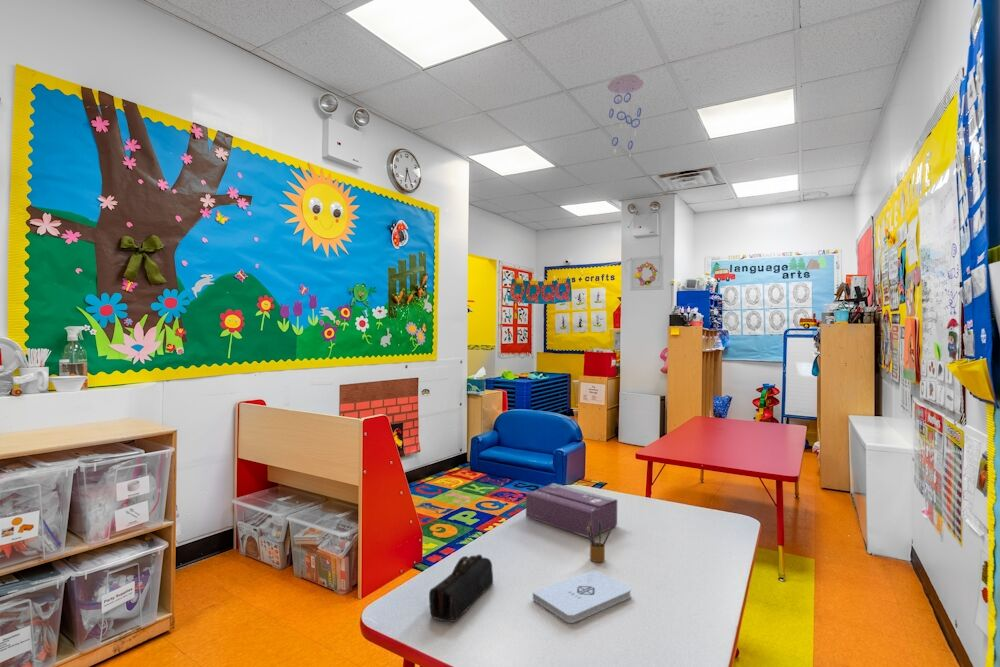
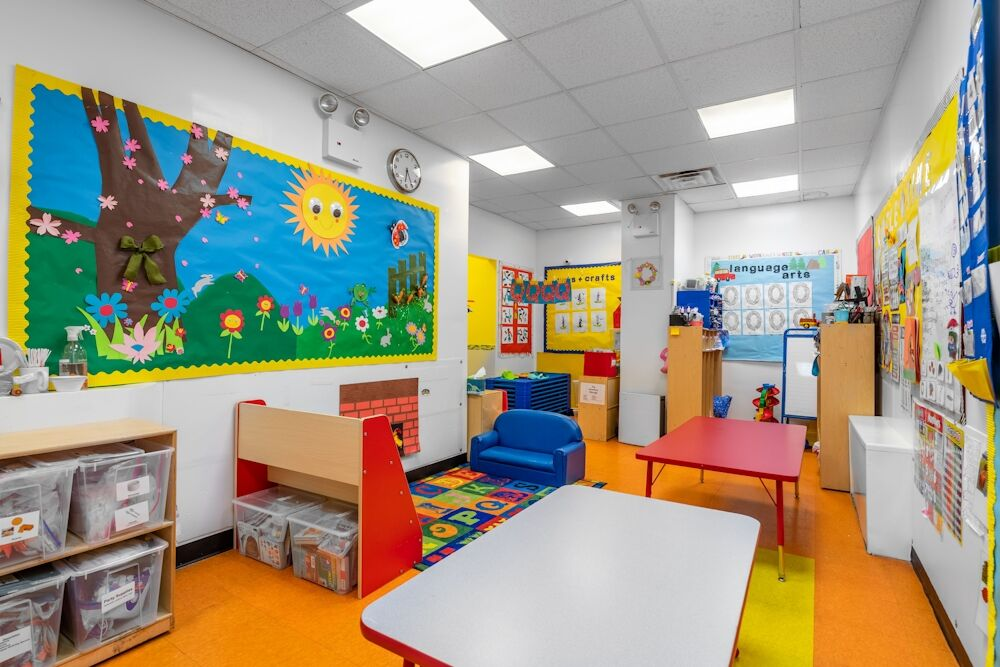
- notepad (583, 594)
- pencil box (599, 541)
- ceiling mobile (624, 118)
- pencil case (462, 577)
- tissue box (570, 508)
